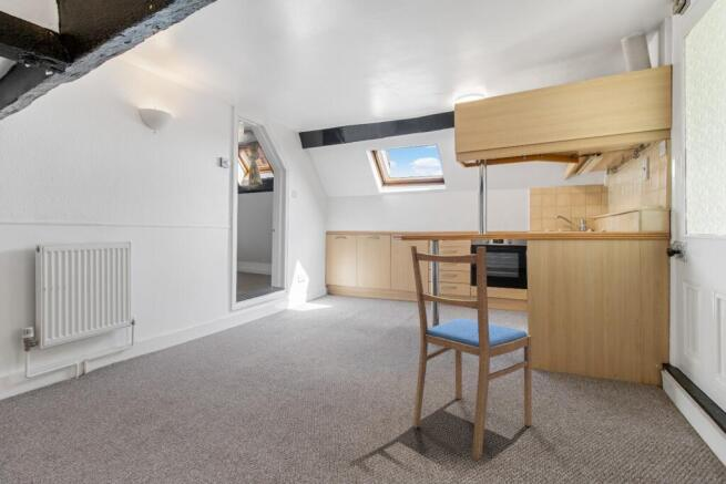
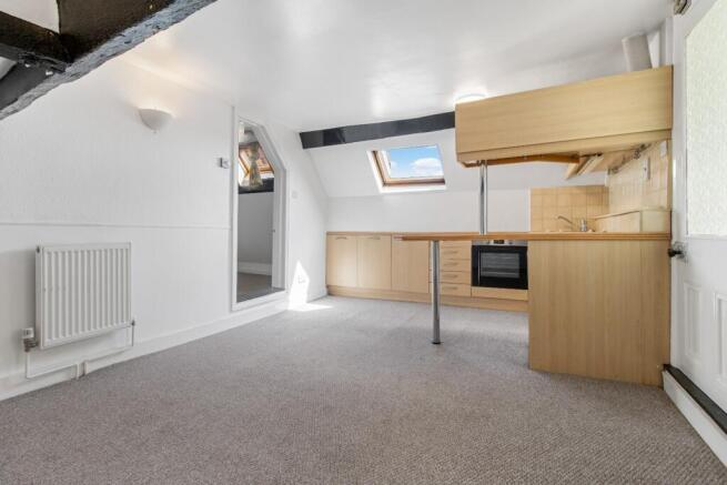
- dining chair (470, 334)
